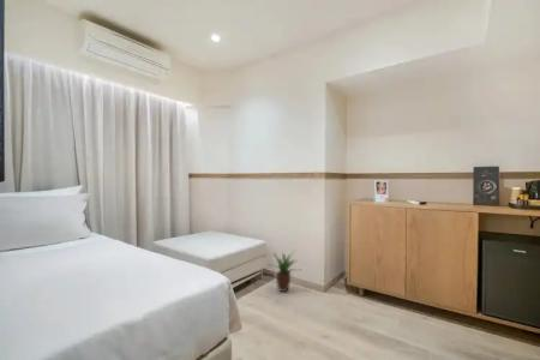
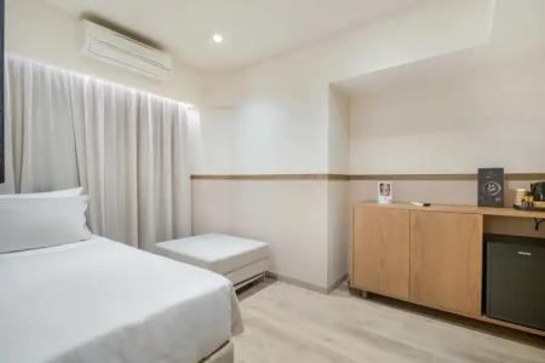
- potted plant (286, 269)
